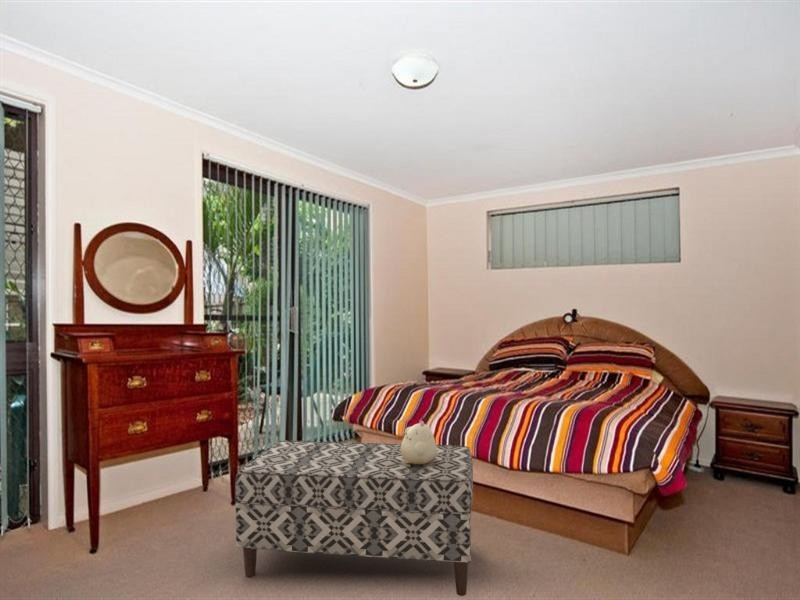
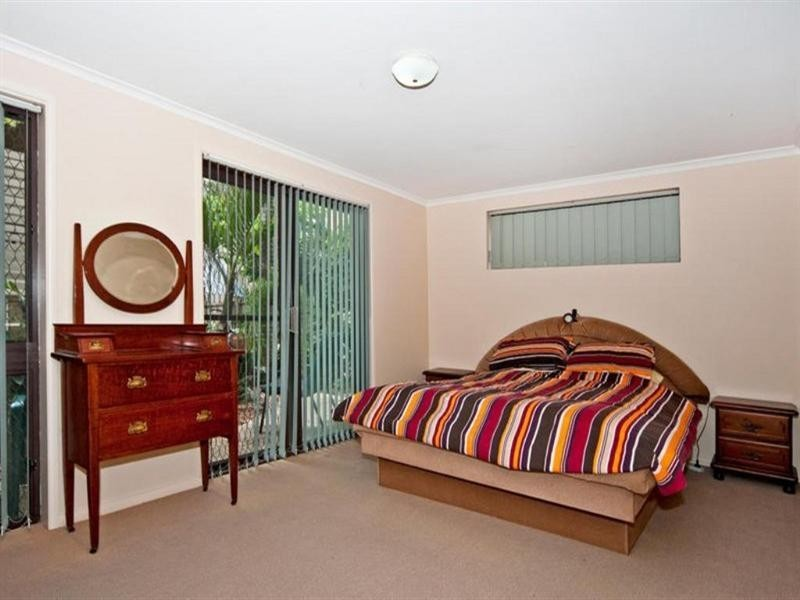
- bench (361, 509)
- plush toy (420, 438)
